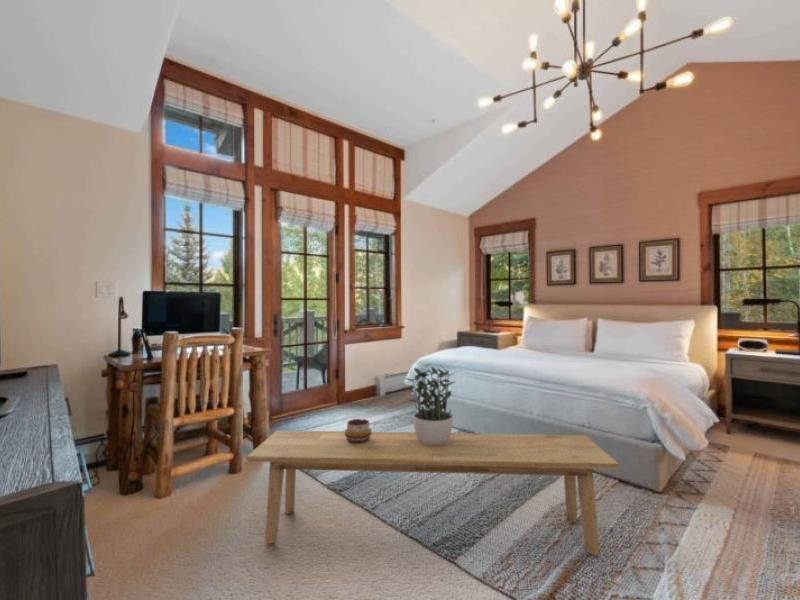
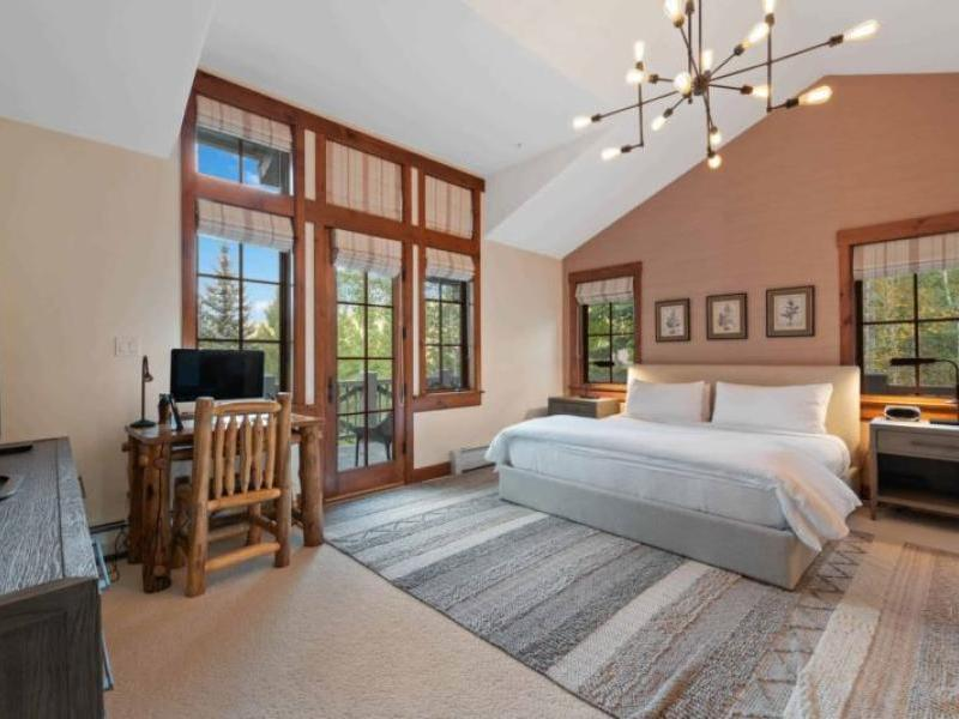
- potted plant (432, 402)
- bench (428, 472)
- decorative bowl (358, 430)
